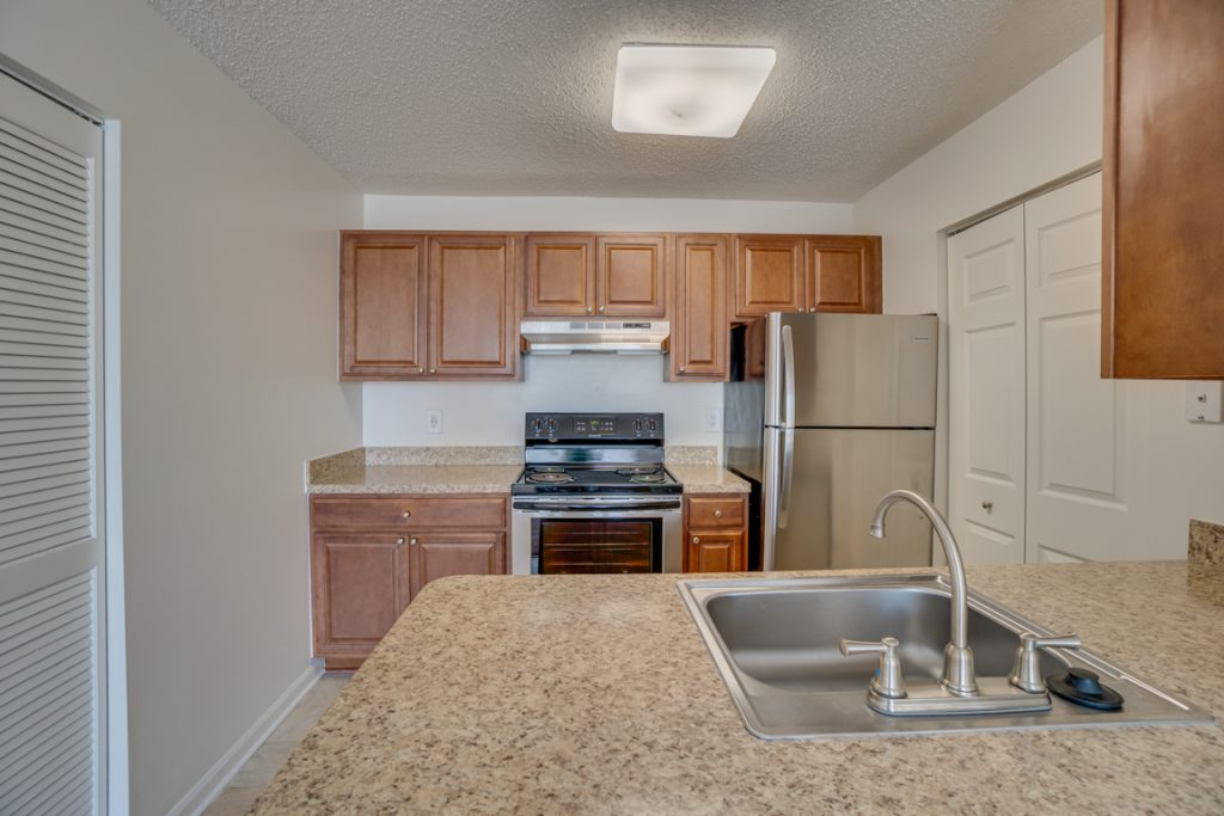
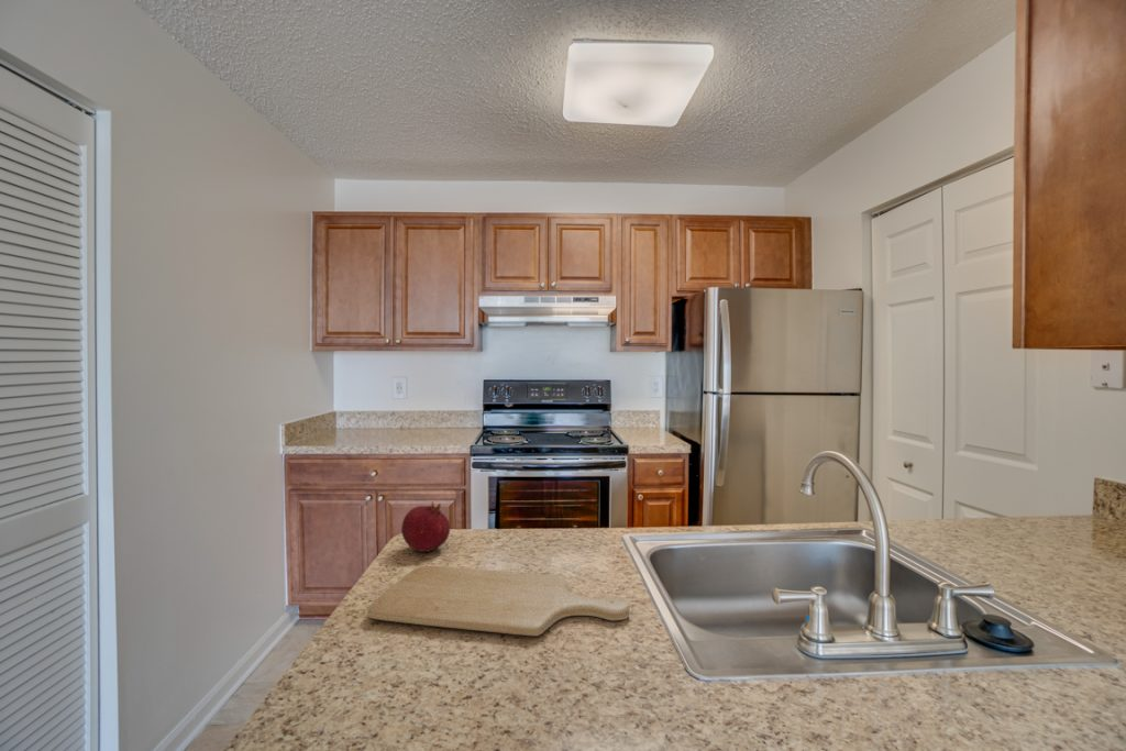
+ chopping board (506, 598)
+ fruit (426, 527)
